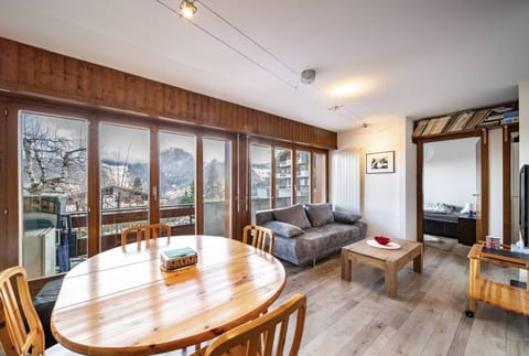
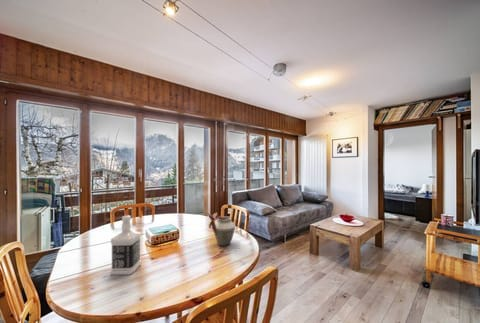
+ bottle (126, 242)
+ vase (221, 227)
